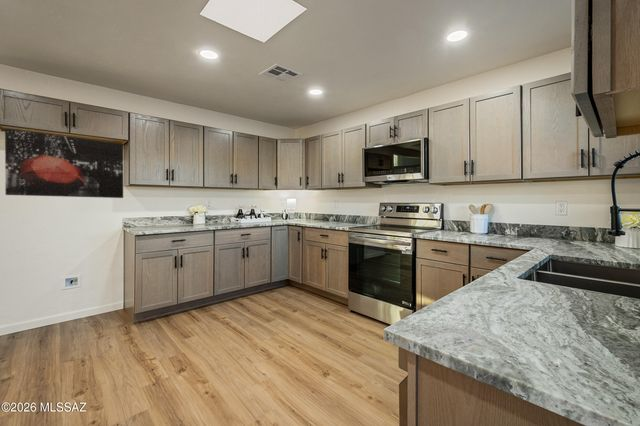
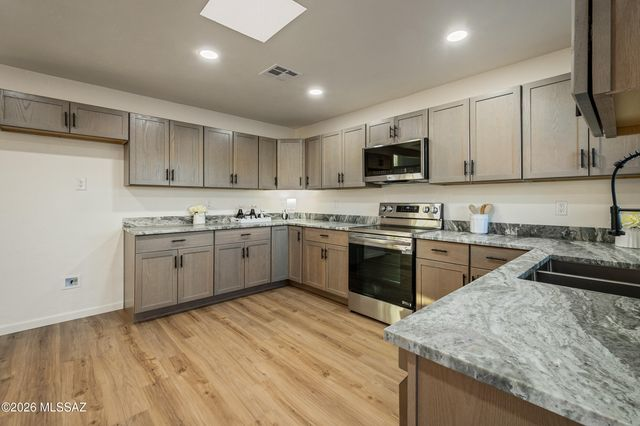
- wall art (70, 166)
